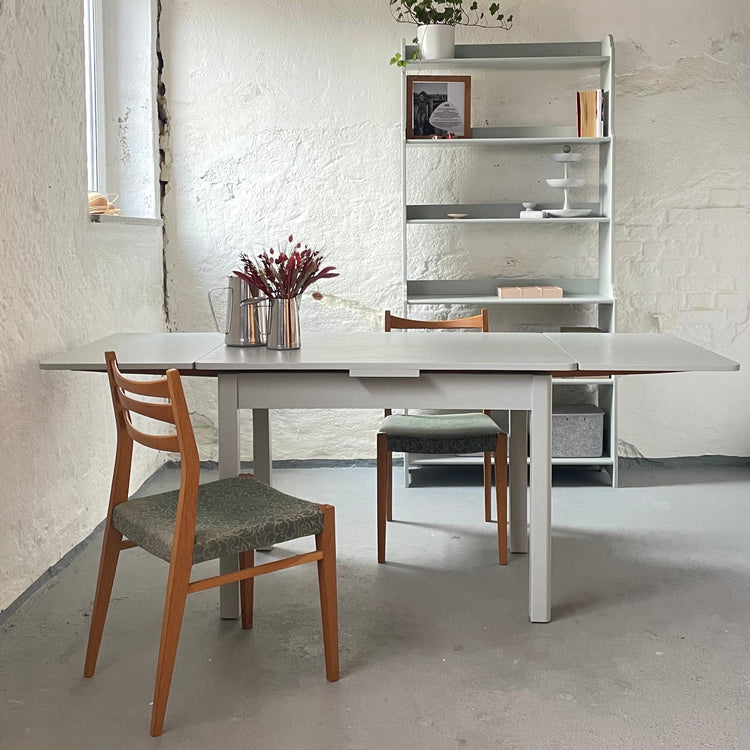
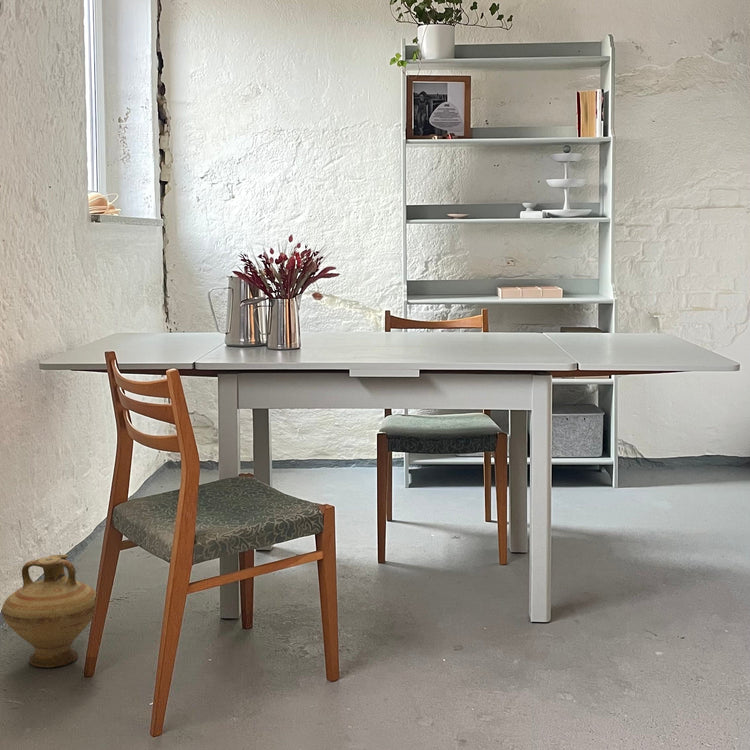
+ ceramic jug (51, 609)
